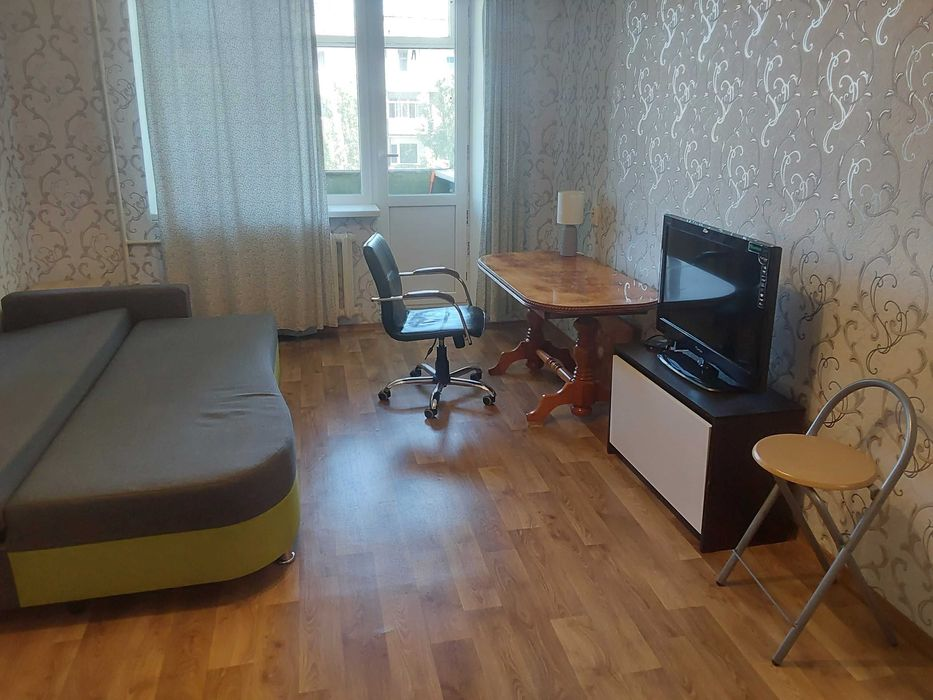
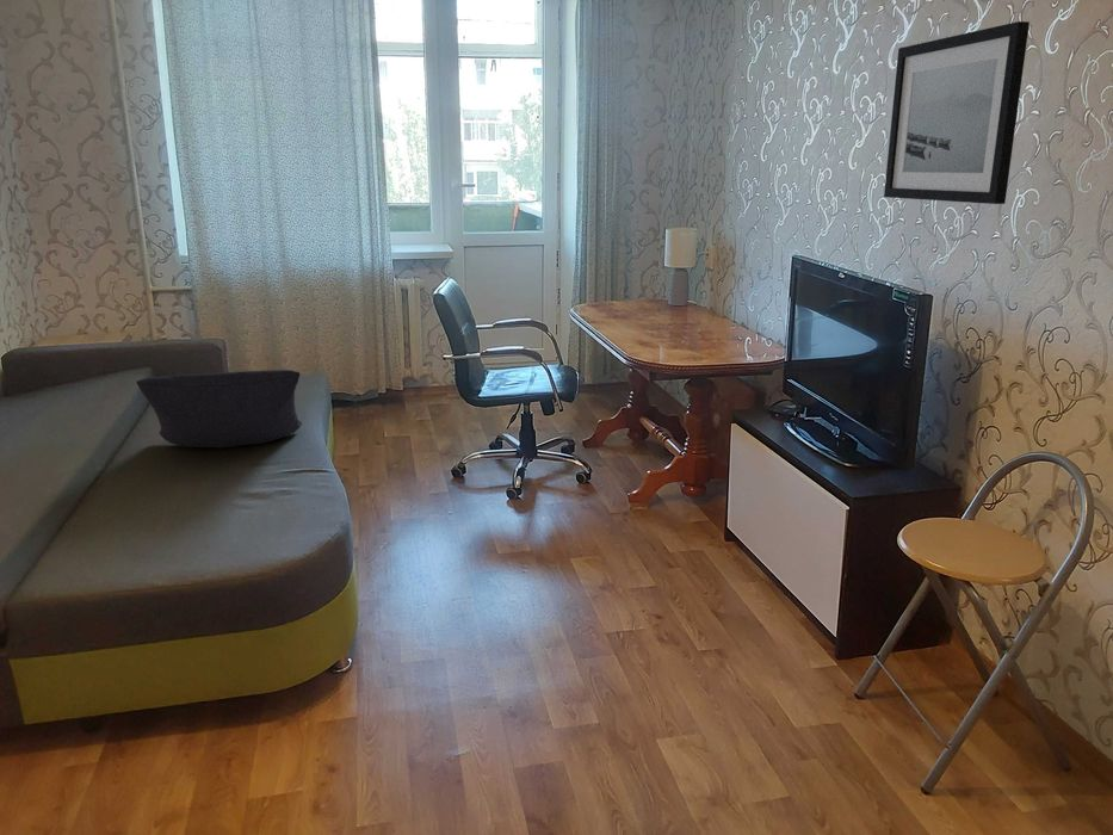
+ cushion (227, 408)
+ wall art (947, 119)
